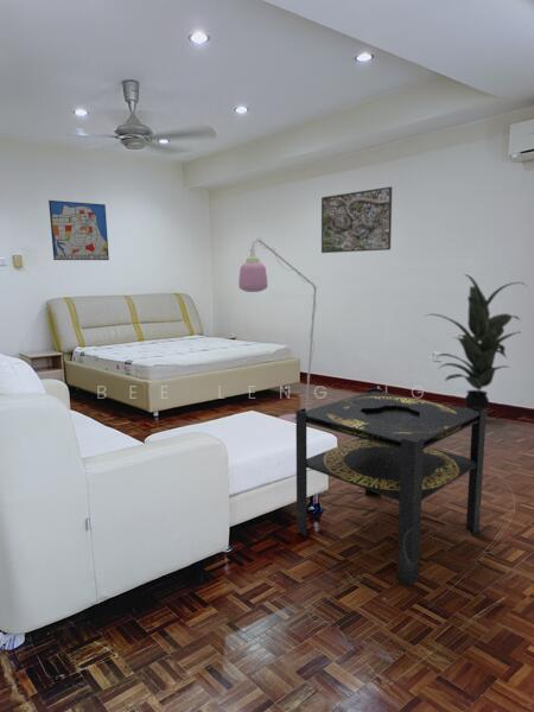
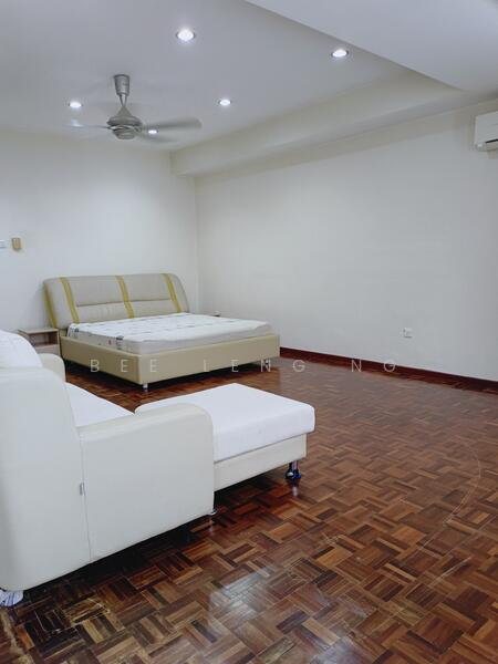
- indoor plant (476, 348)
- wall art (80, 231)
- floor lamp (310, 331)
- side table (388, 471)
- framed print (354, 222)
